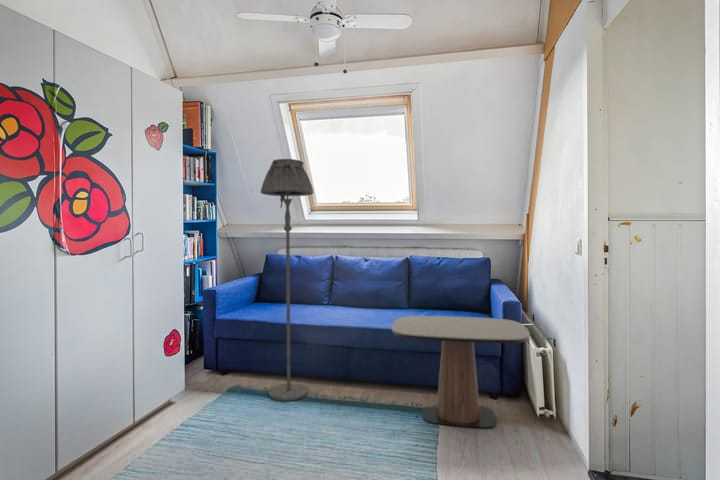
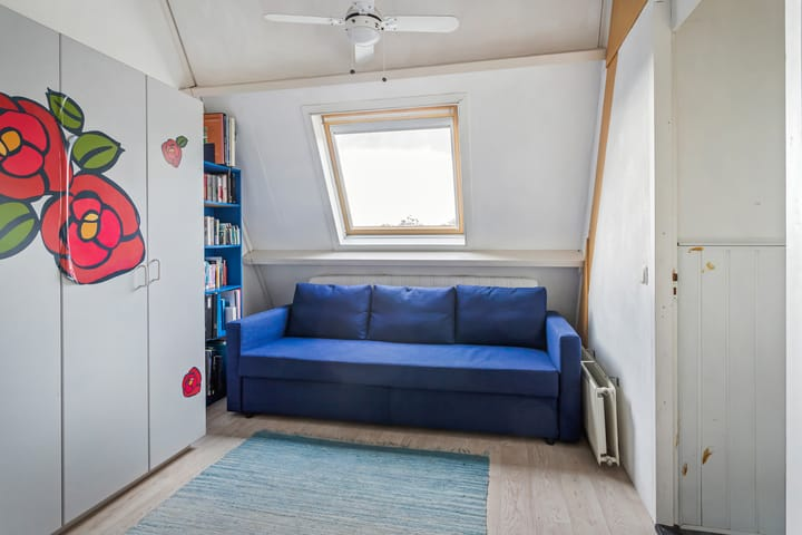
- floor lamp (287, 277)
- side table (457, 369)
